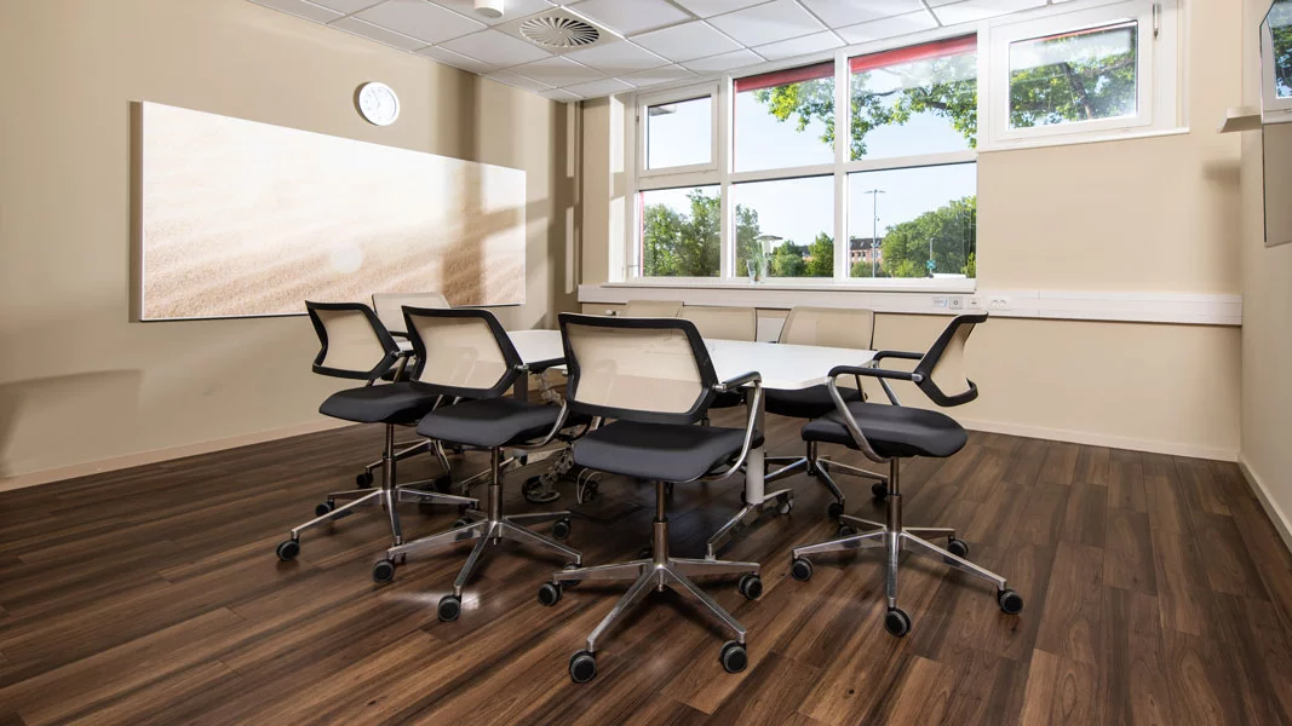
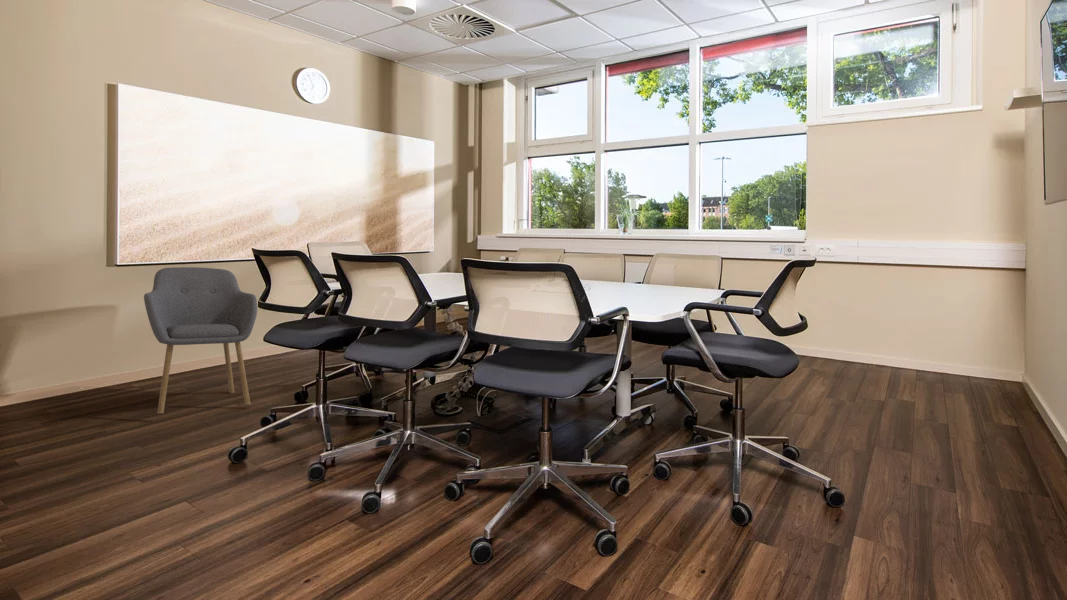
+ chair (200, 333)
